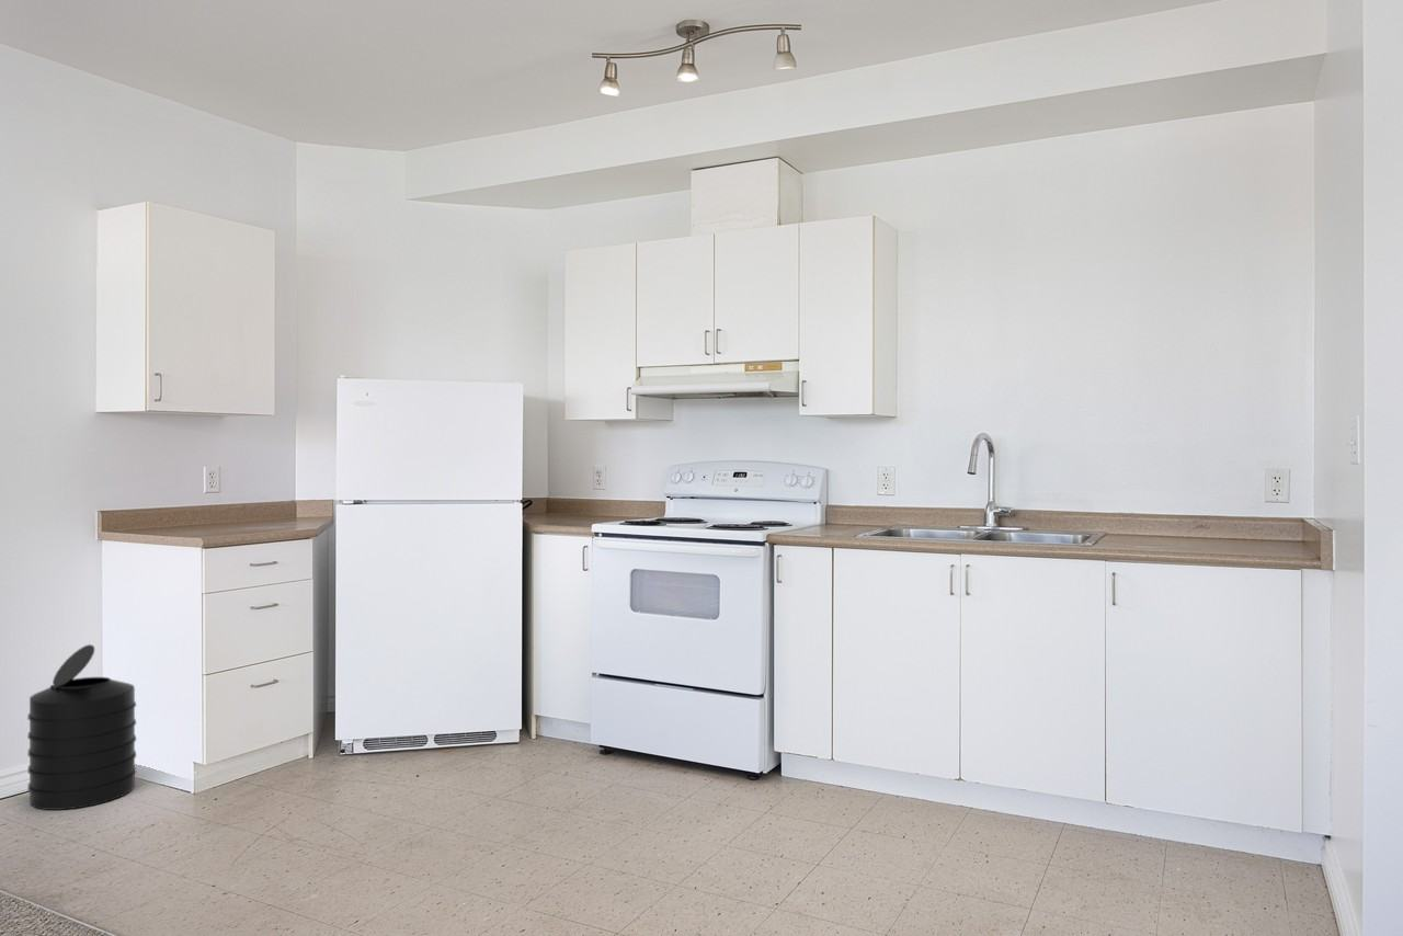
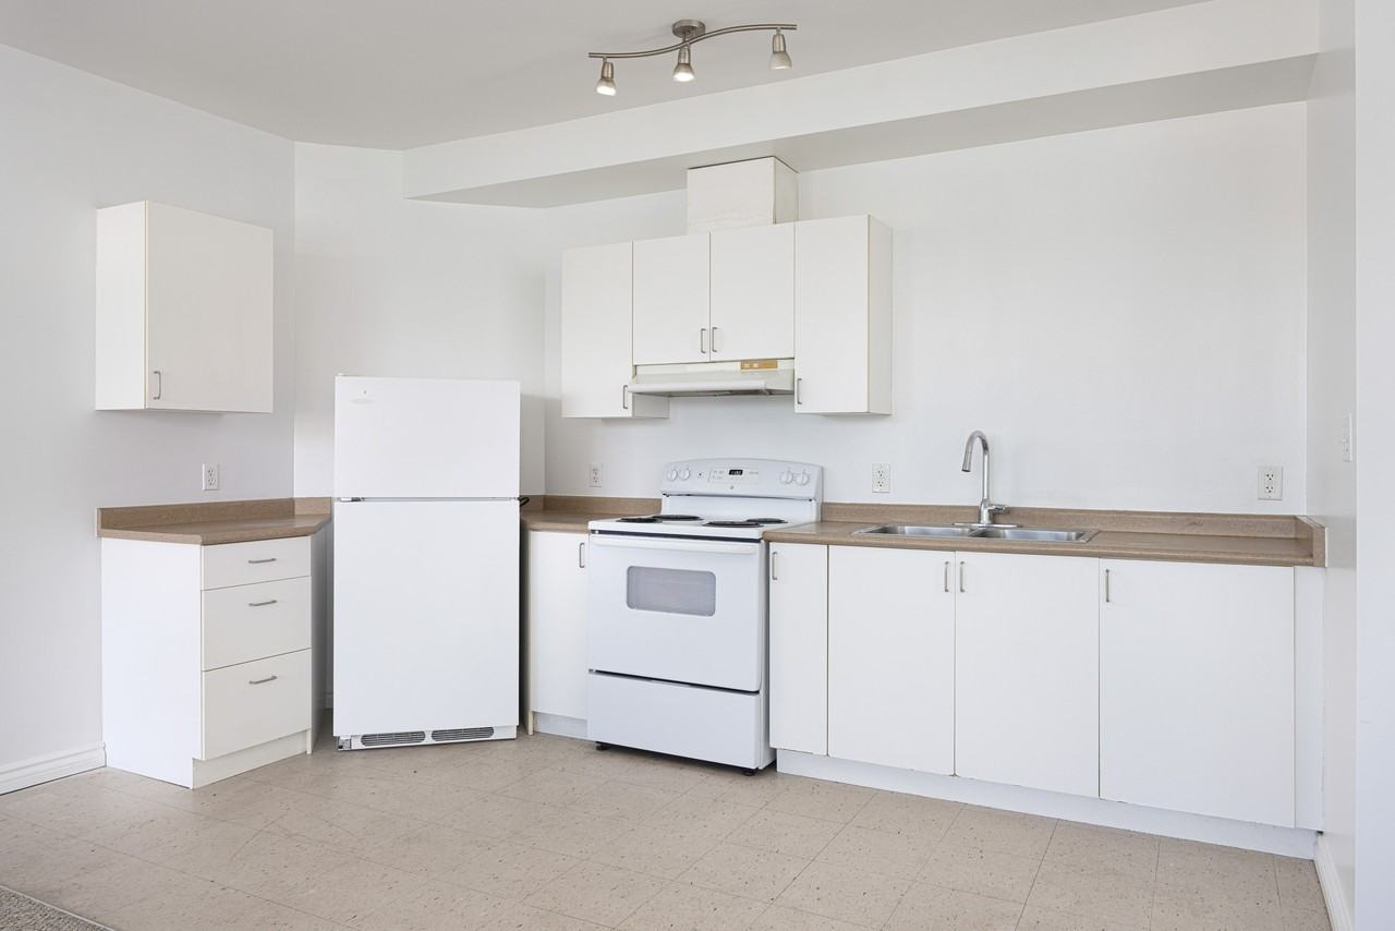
- trash can (83, 719)
